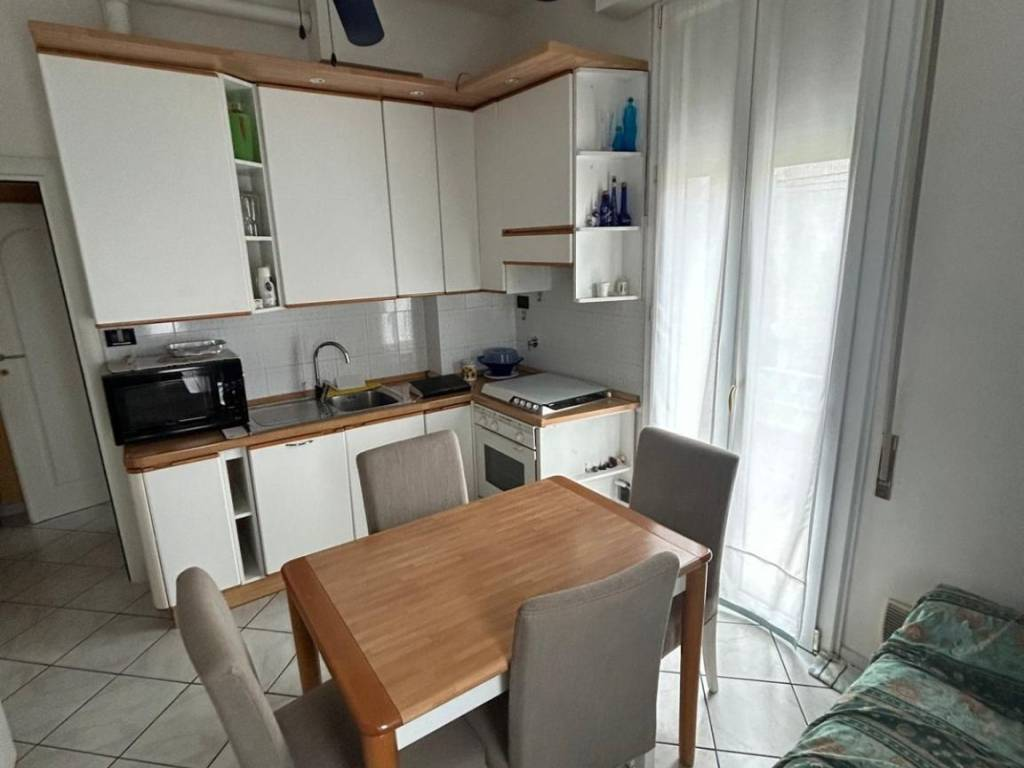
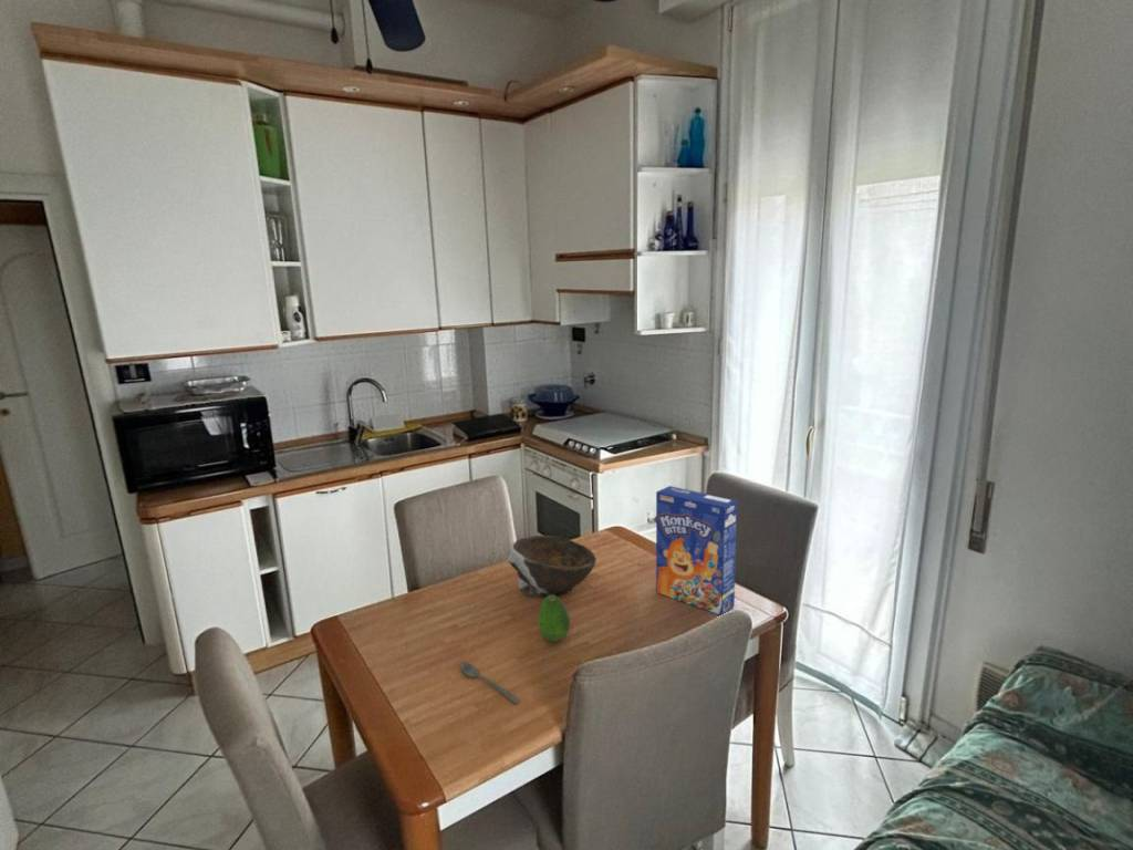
+ spoon (488, 681)
+ cereal box (695, 548)
+ fruit (553, 618)
+ bowl (551, 567)
